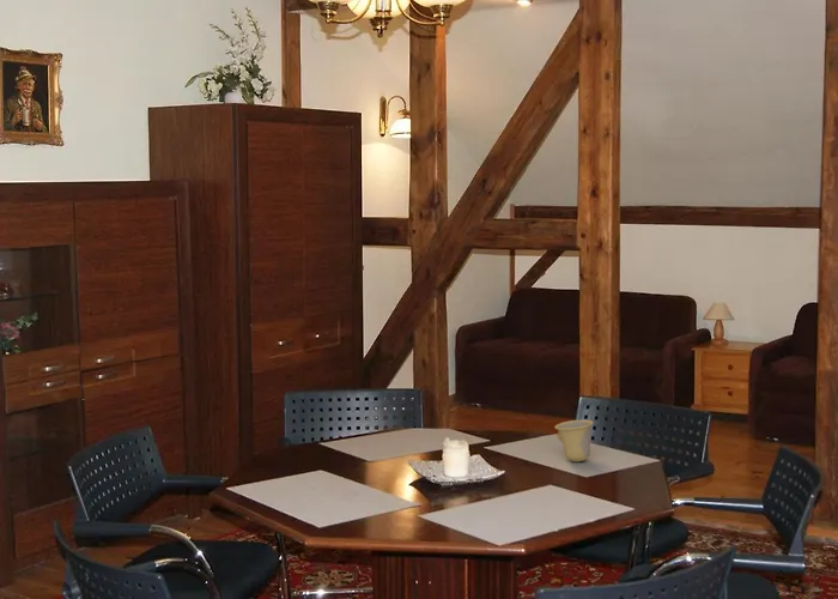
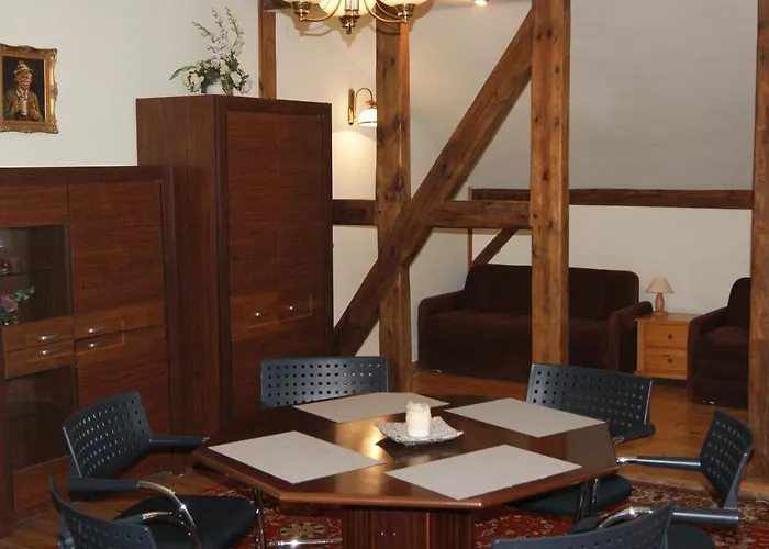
- cup (573, 441)
